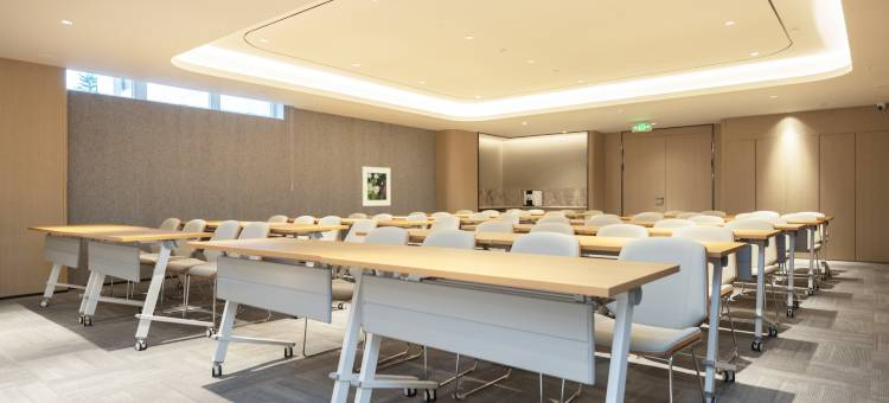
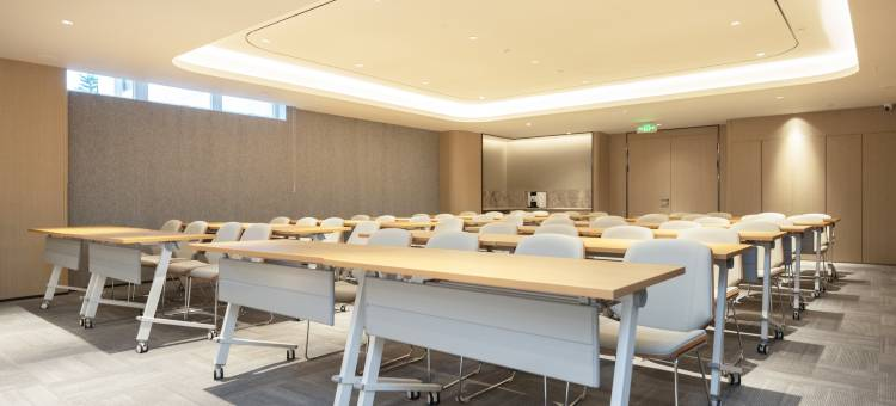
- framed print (376, 186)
